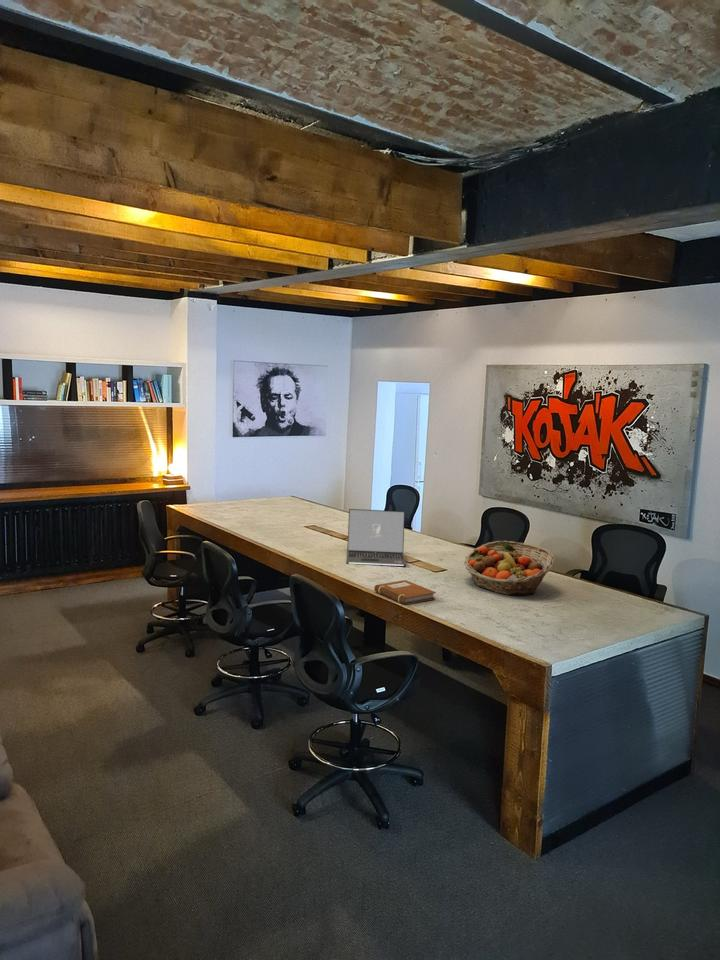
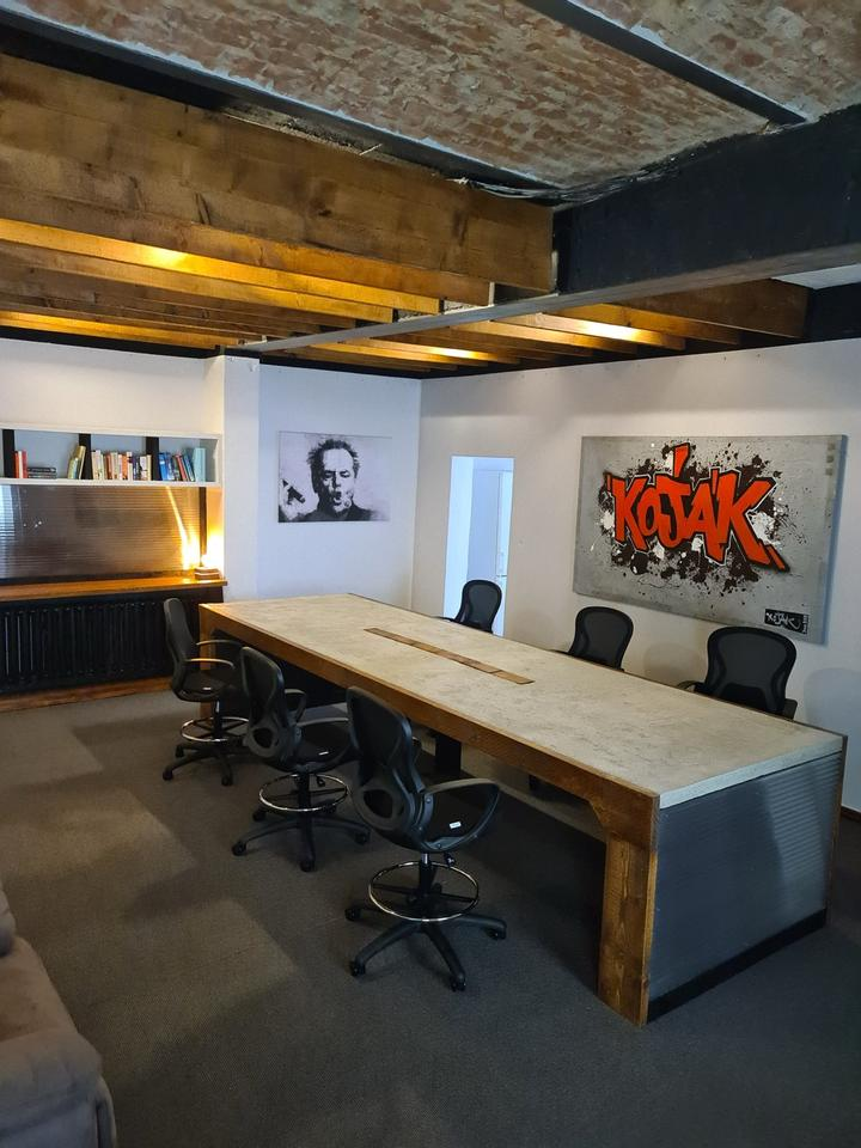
- notebook (403, 591)
- fruit basket (507, 567)
- laptop (376, 536)
